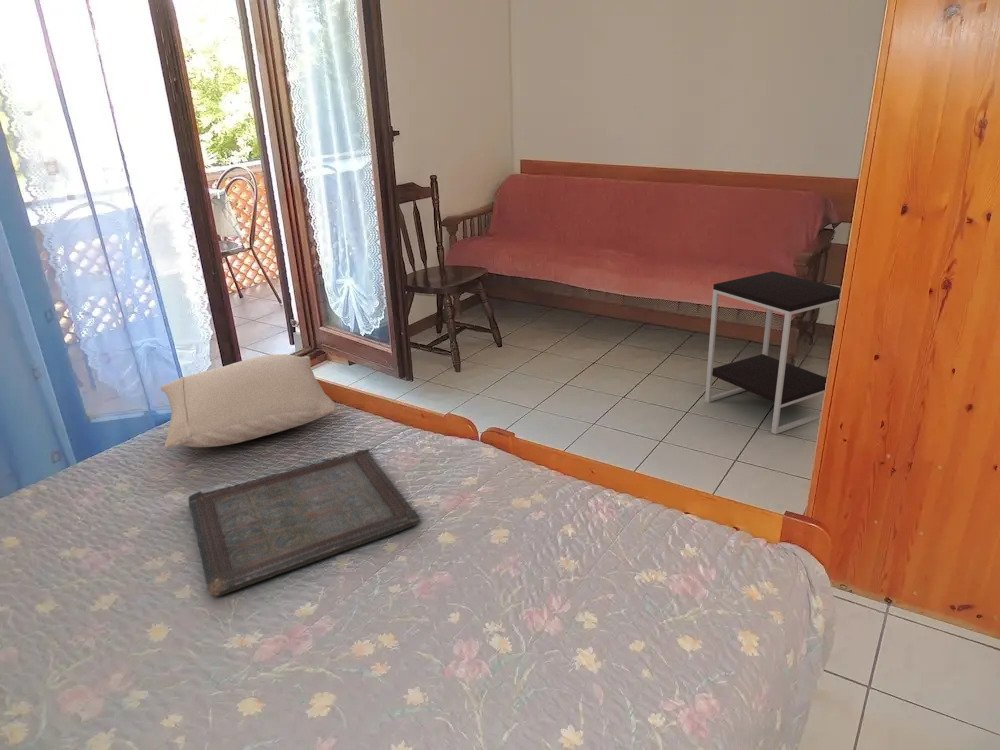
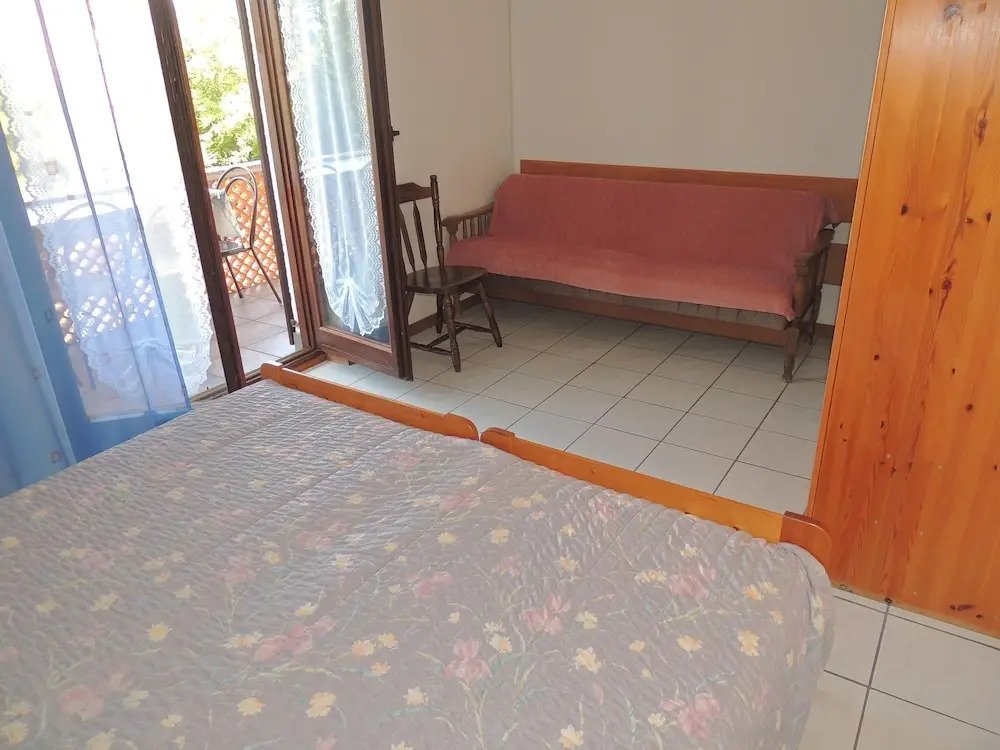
- side table (768, 346)
- pillow (245, 398)
- serving tray (300, 511)
